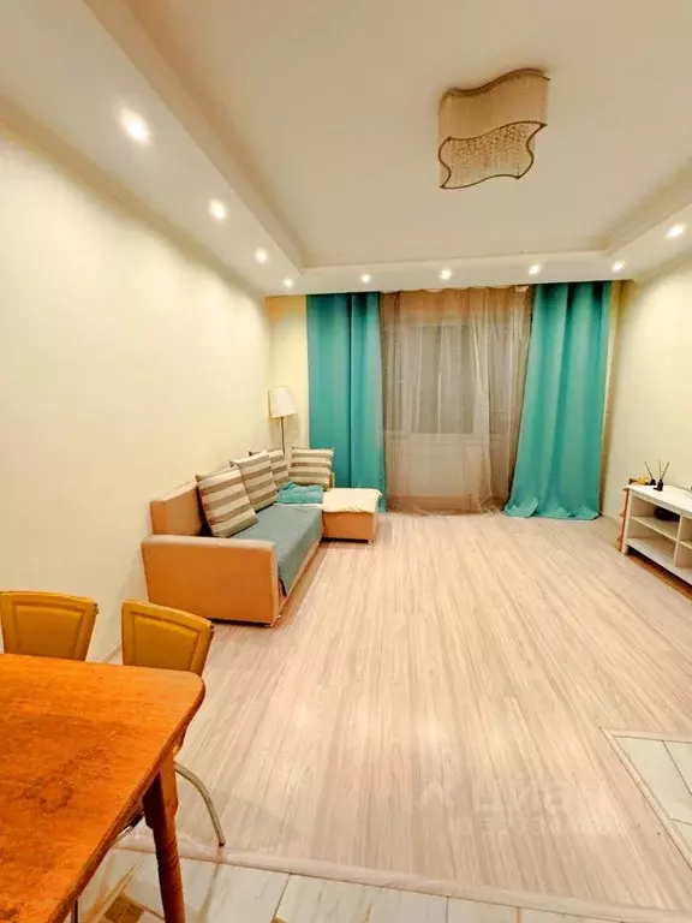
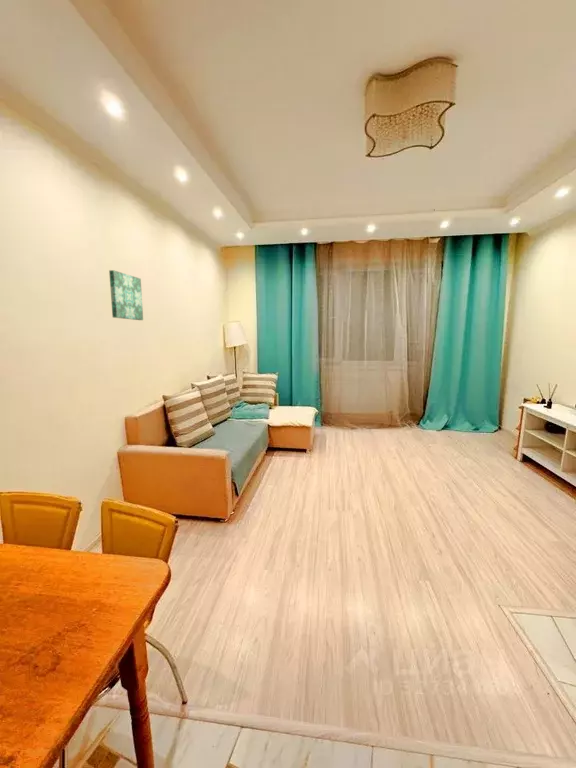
+ wall art (127, 297)
